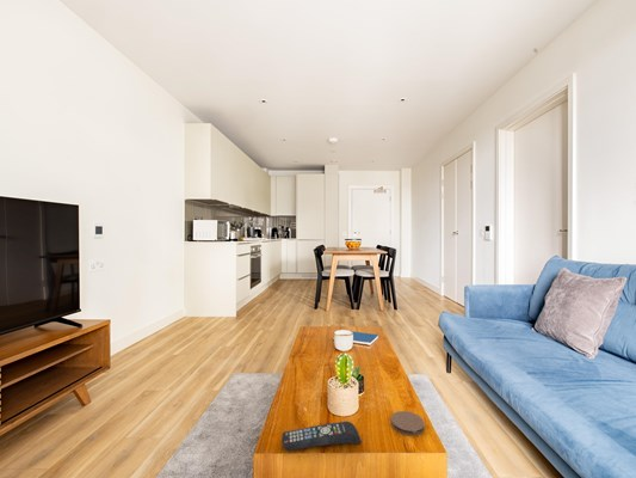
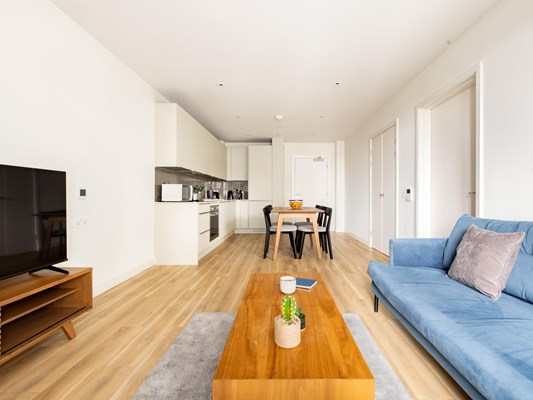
- remote control (321, 435)
- coaster (407, 422)
